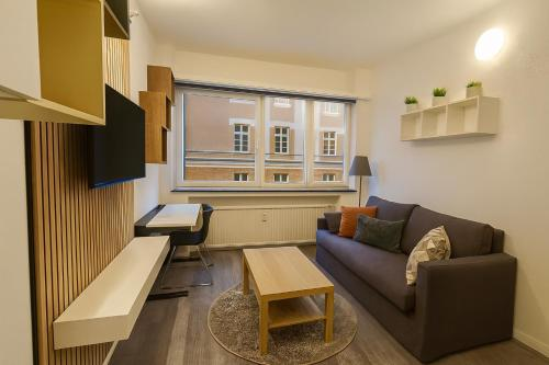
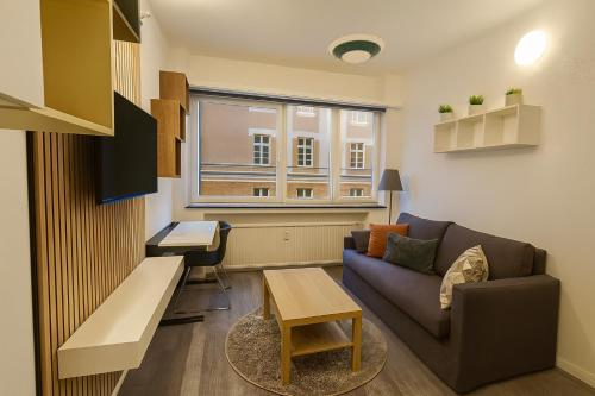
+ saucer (356, 54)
